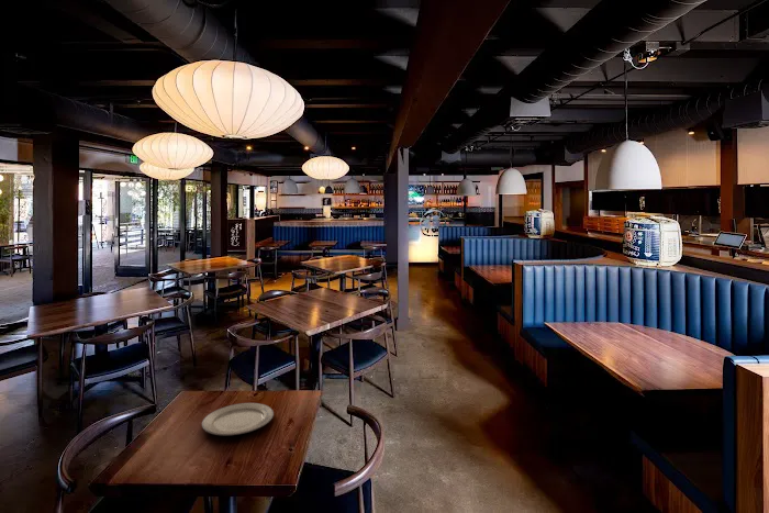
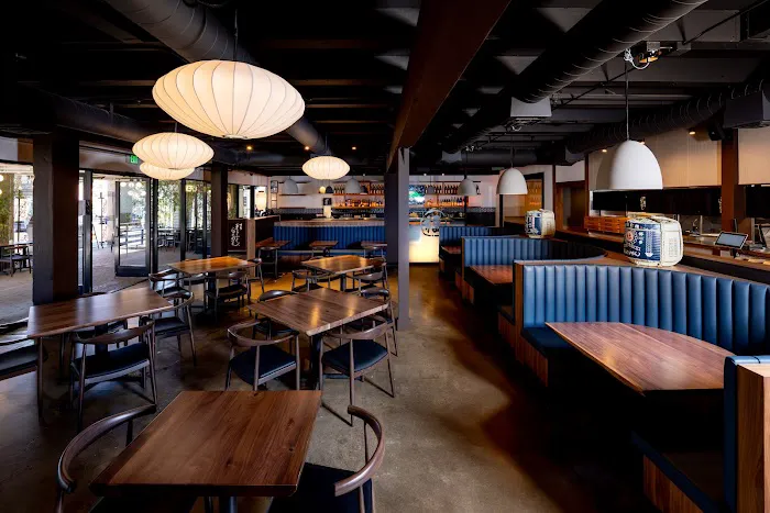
- chinaware (238, 420)
